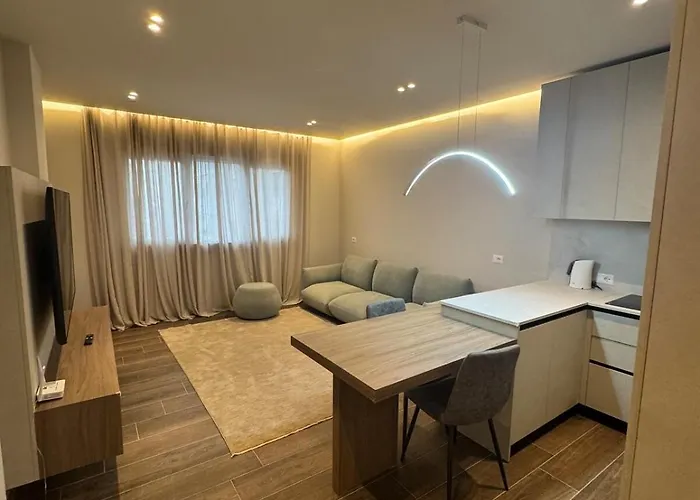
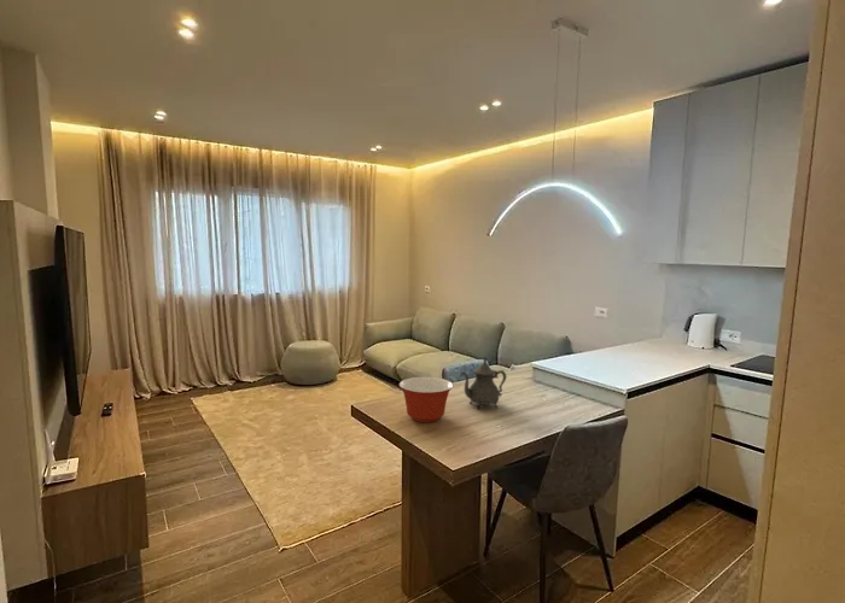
+ teapot (484, 380)
+ mixing bowl (425, 400)
